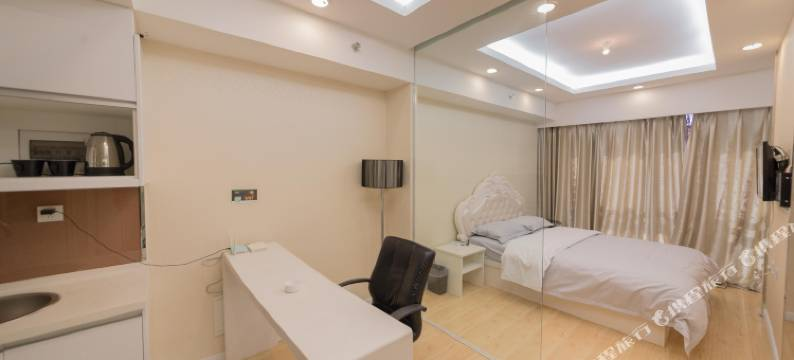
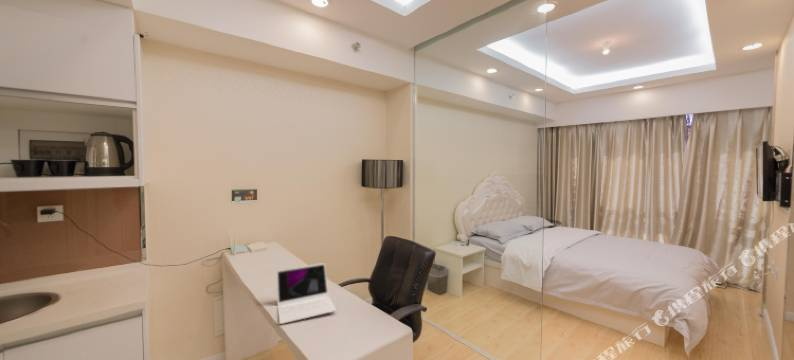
+ laptop (305, 287)
